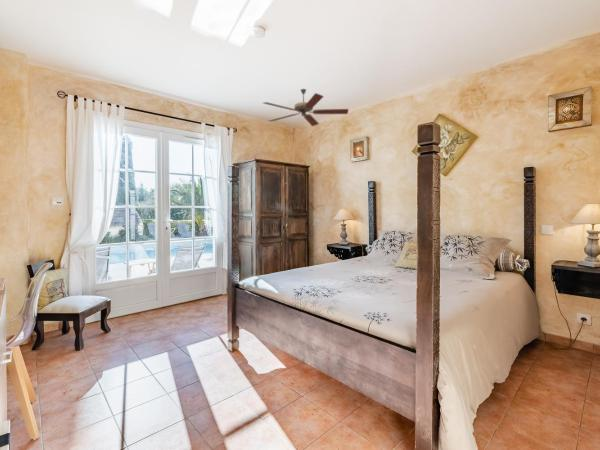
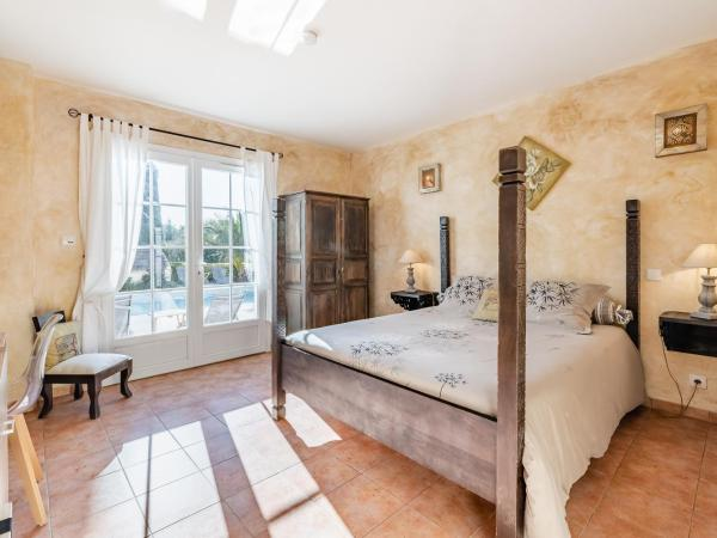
- ceiling fan (306, 102)
